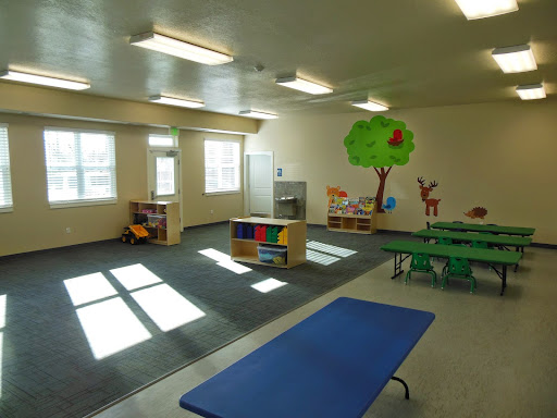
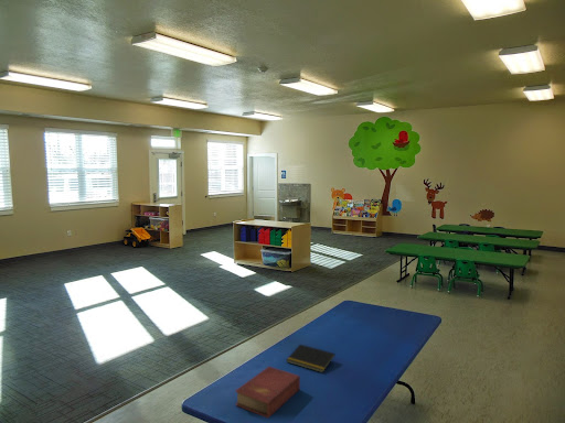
+ book (268, 390)
+ notepad (310, 357)
